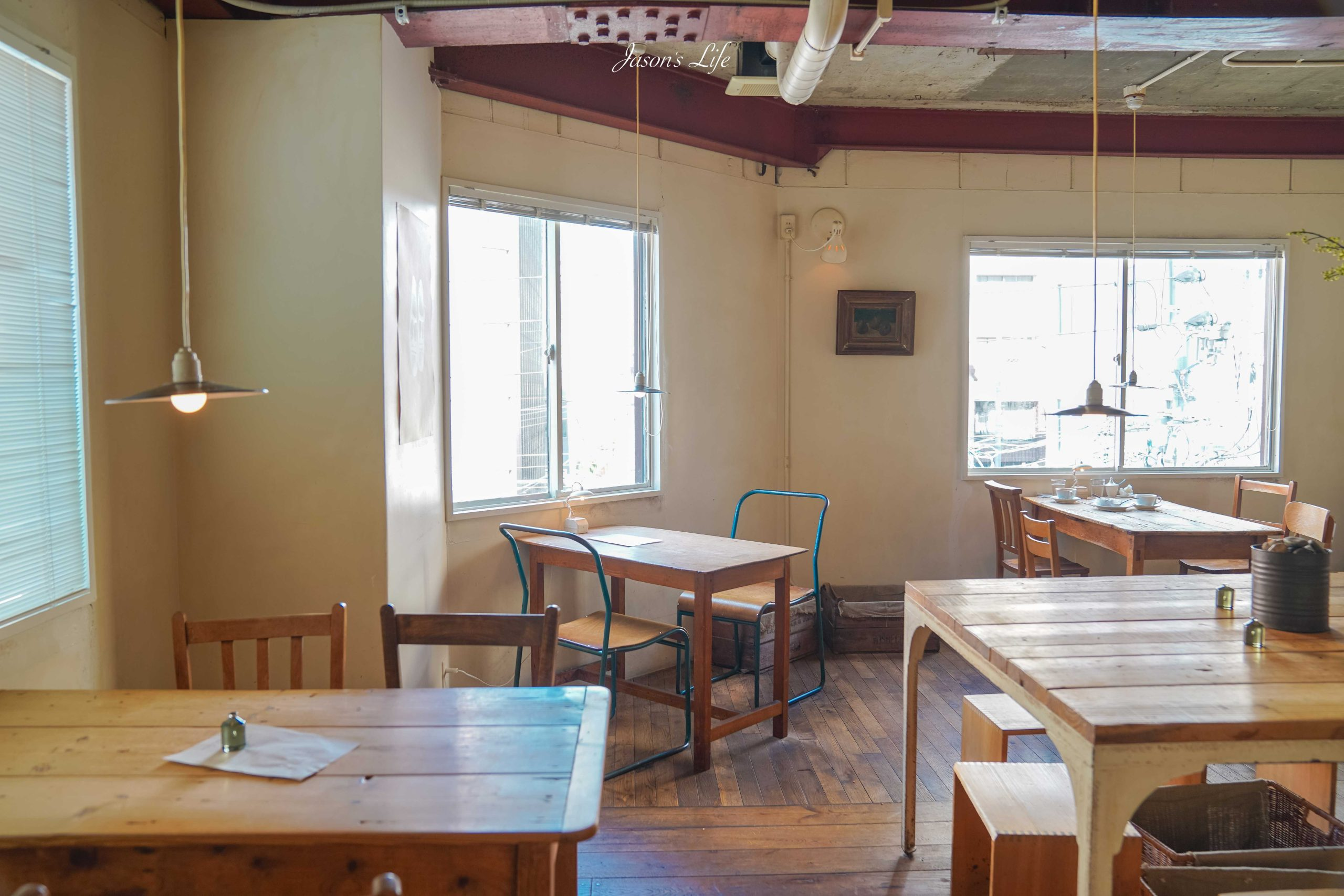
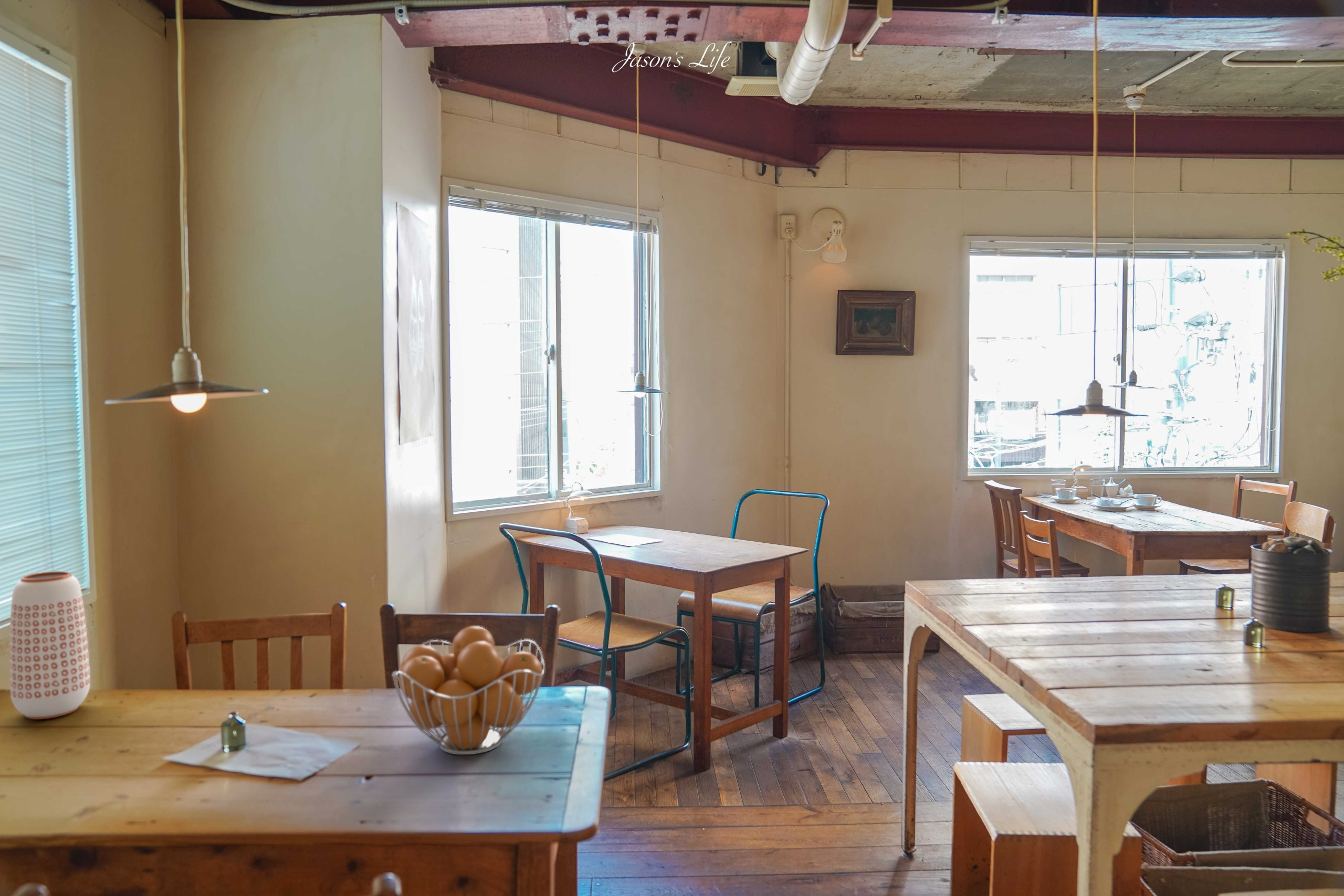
+ planter (49, 644)
+ fruit basket (470, 688)
